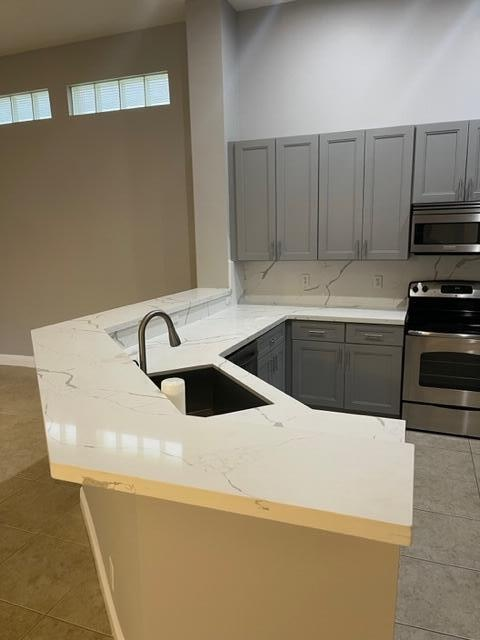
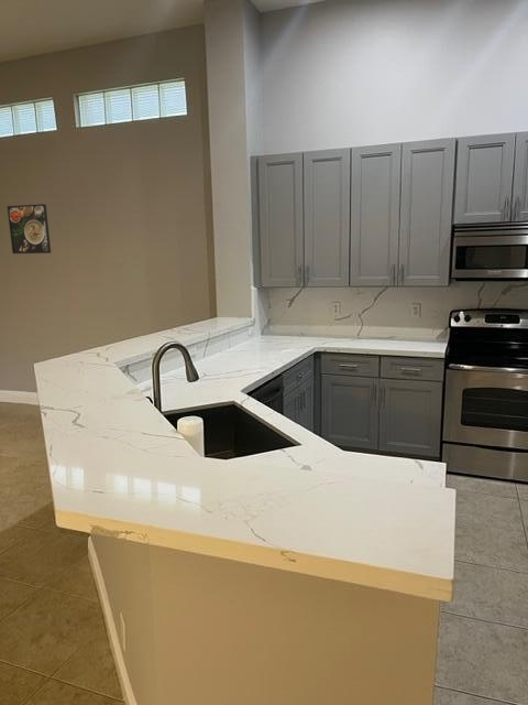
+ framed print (29, 229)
